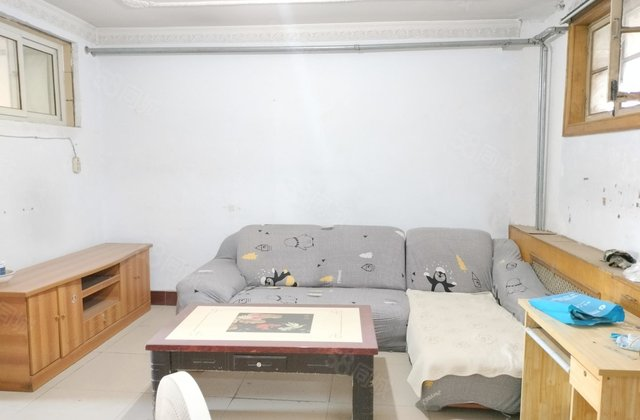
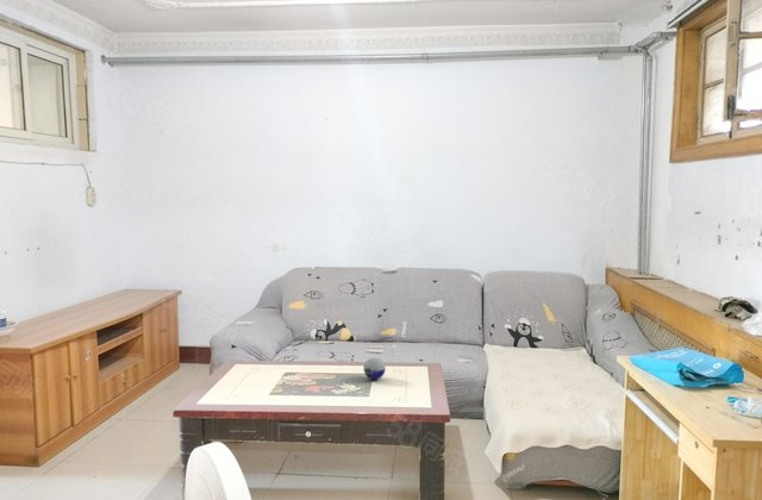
+ decorative orb (374, 368)
